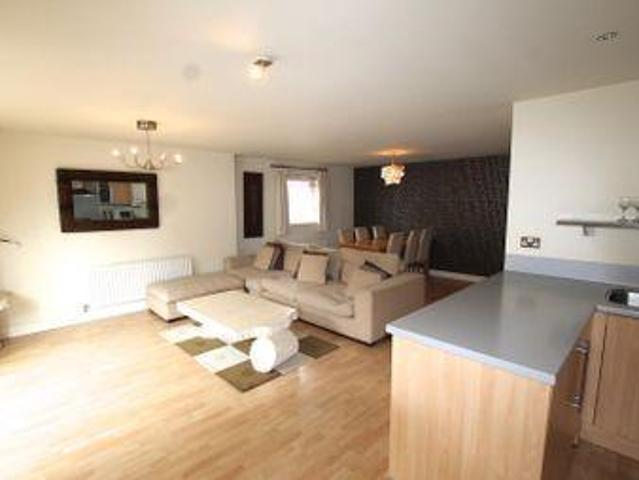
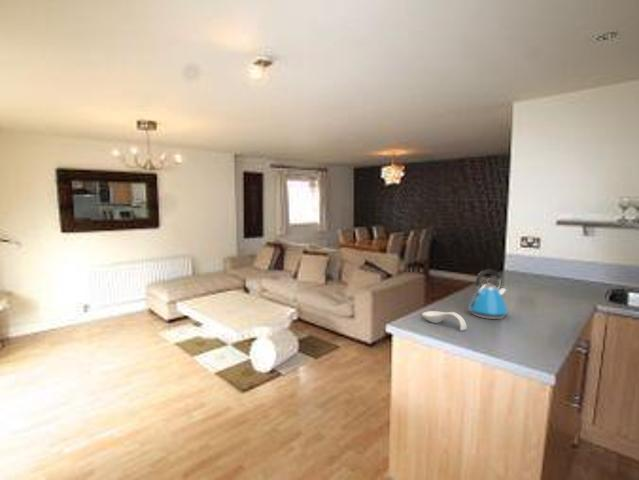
+ spoon rest (443, 317)
+ kettle (487, 291)
